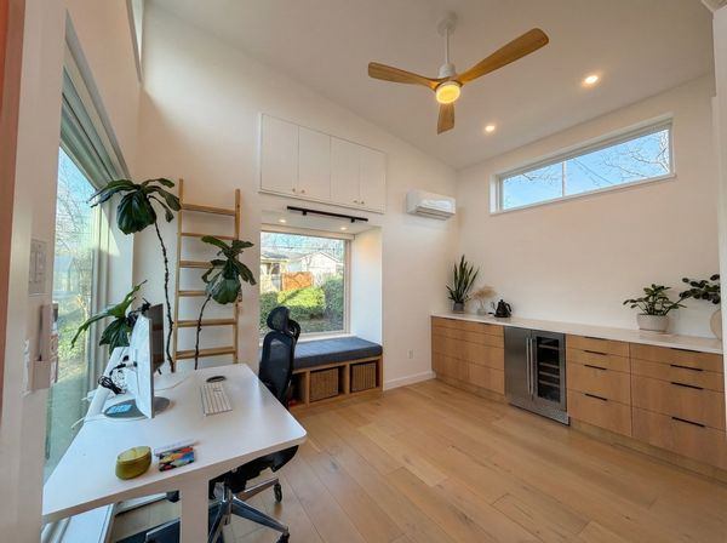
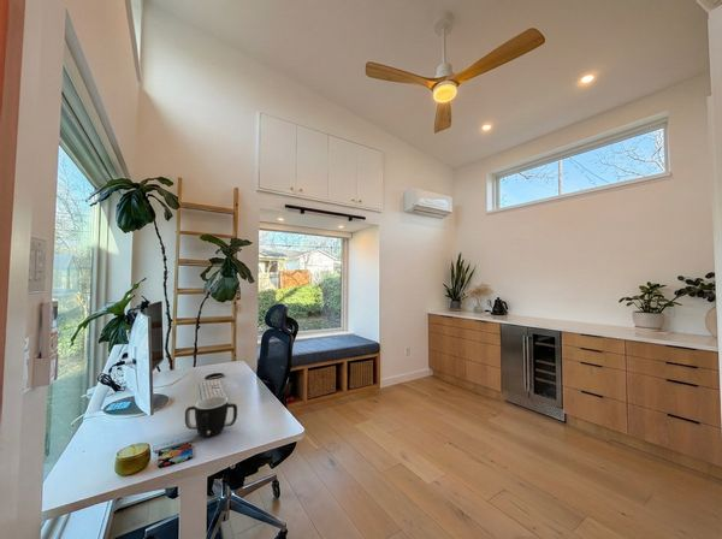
+ mug (211, 416)
